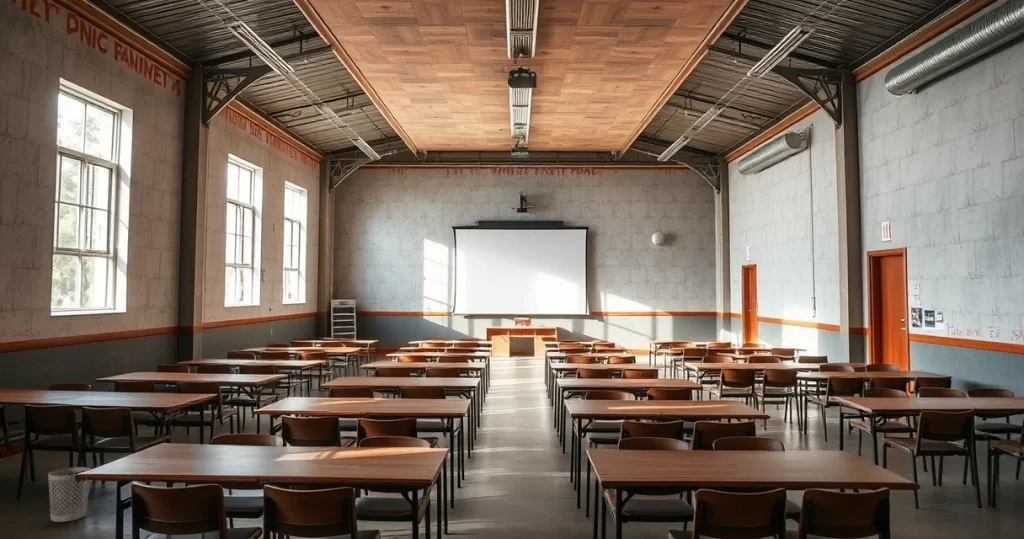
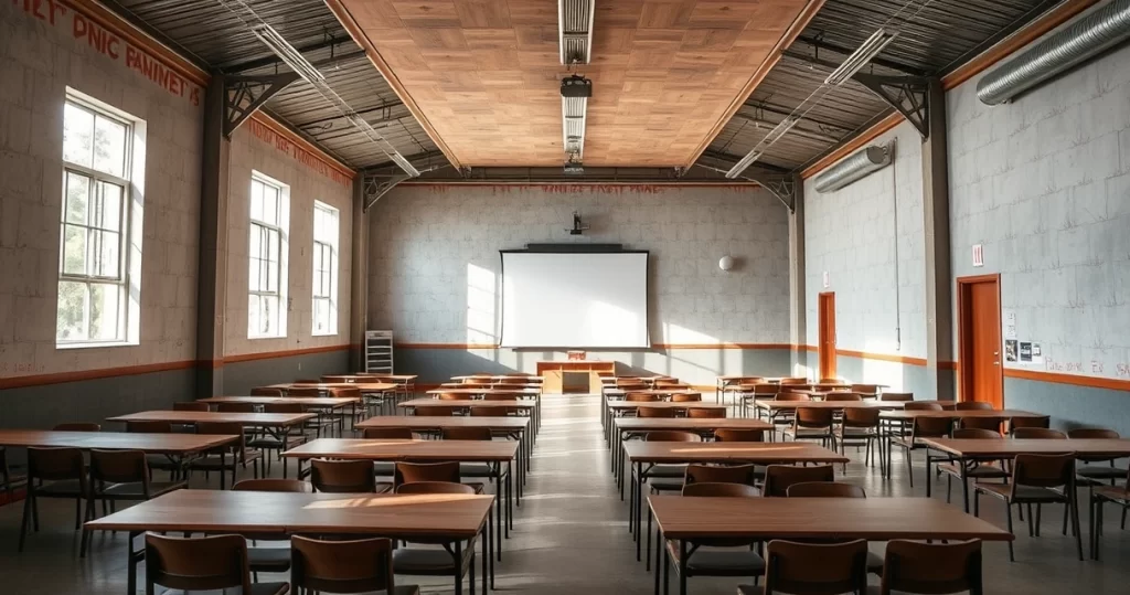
- wastebasket (68, 494)
